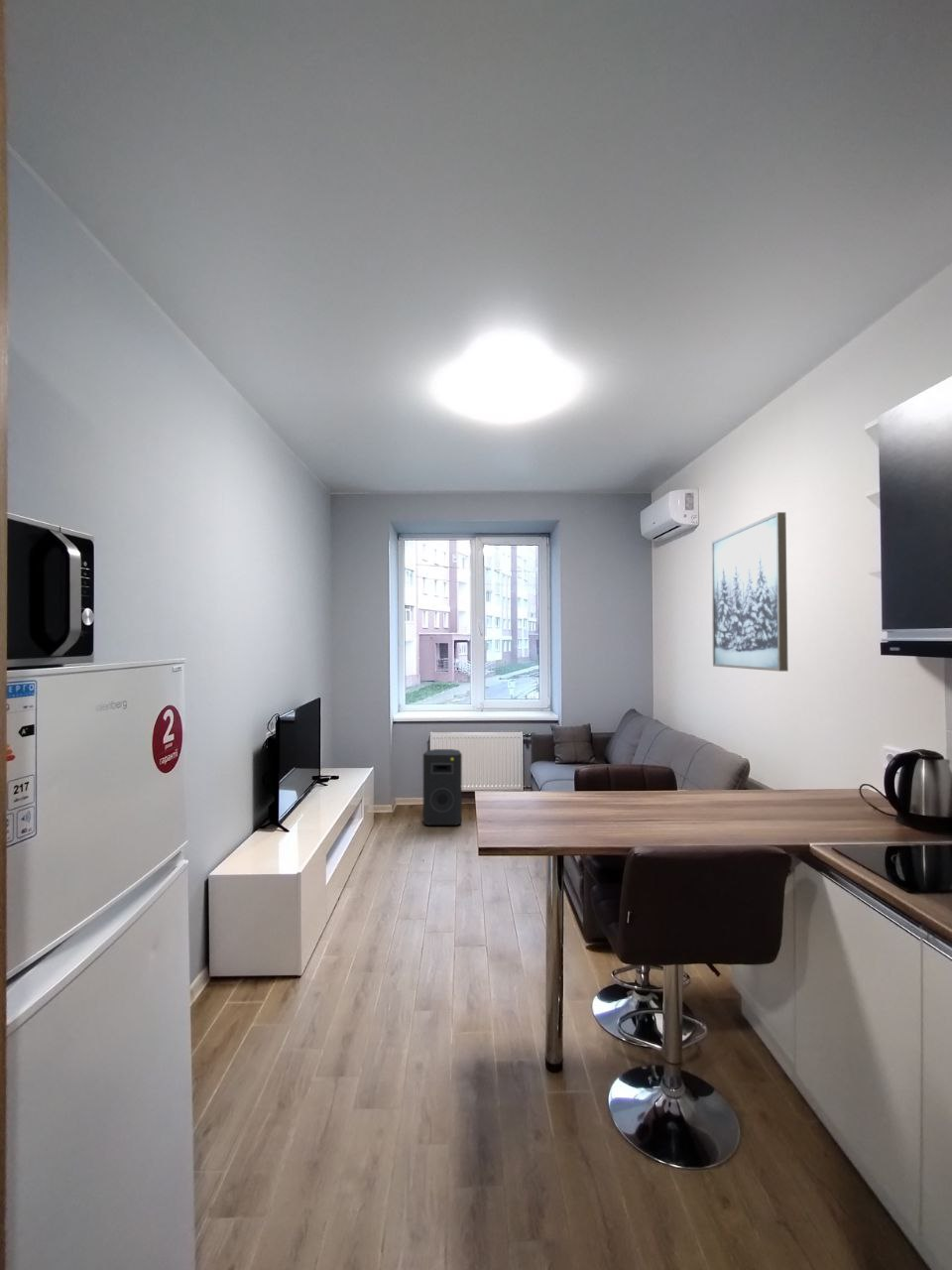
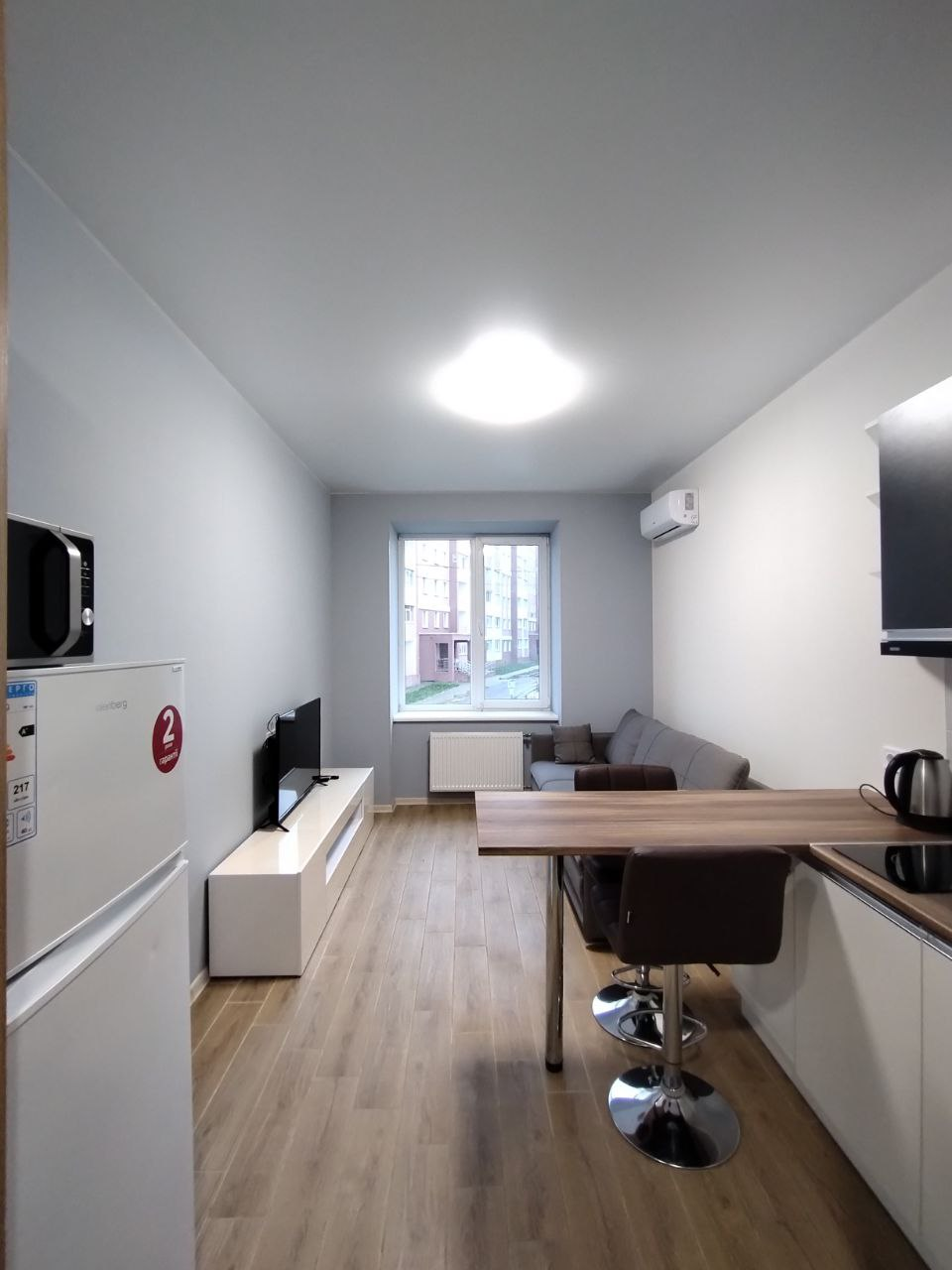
- wall art (745, 598)
- speaker (442, 787)
